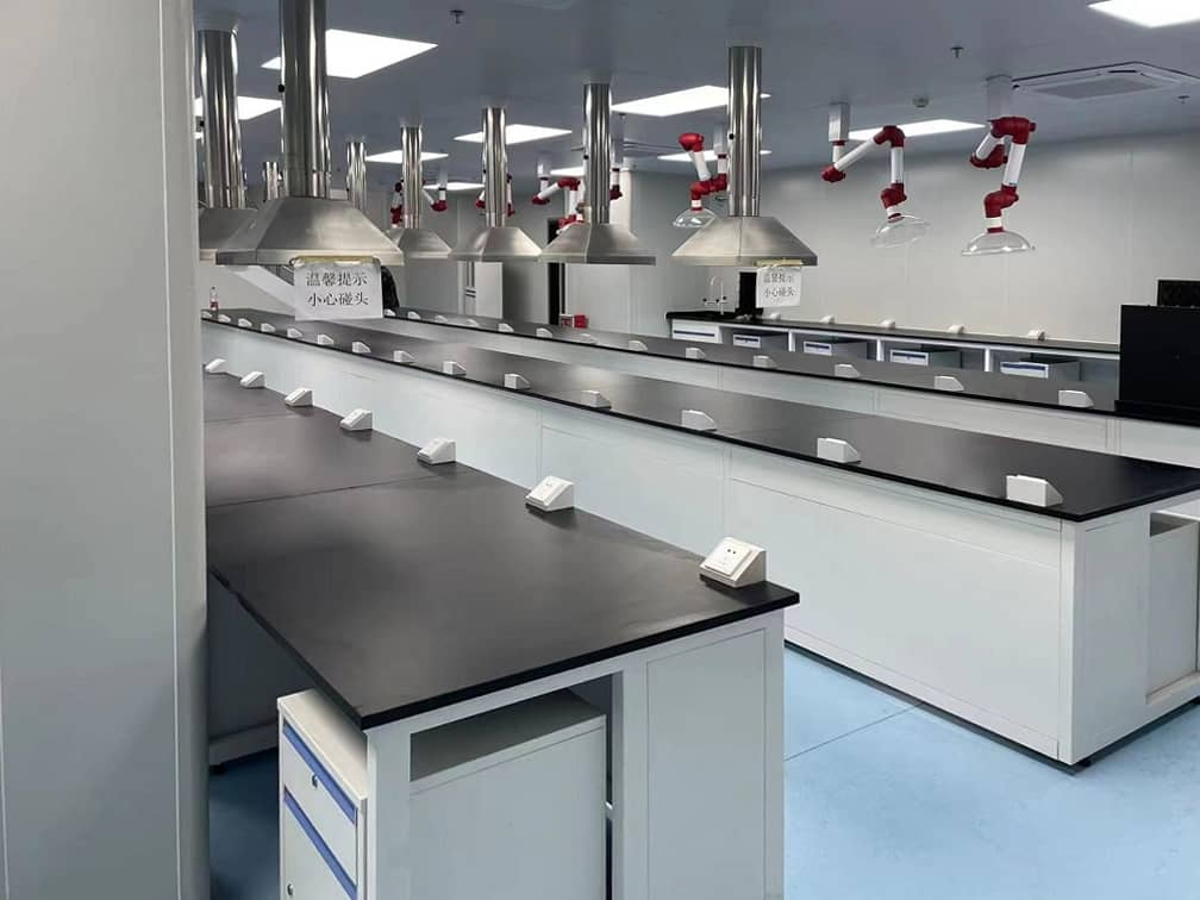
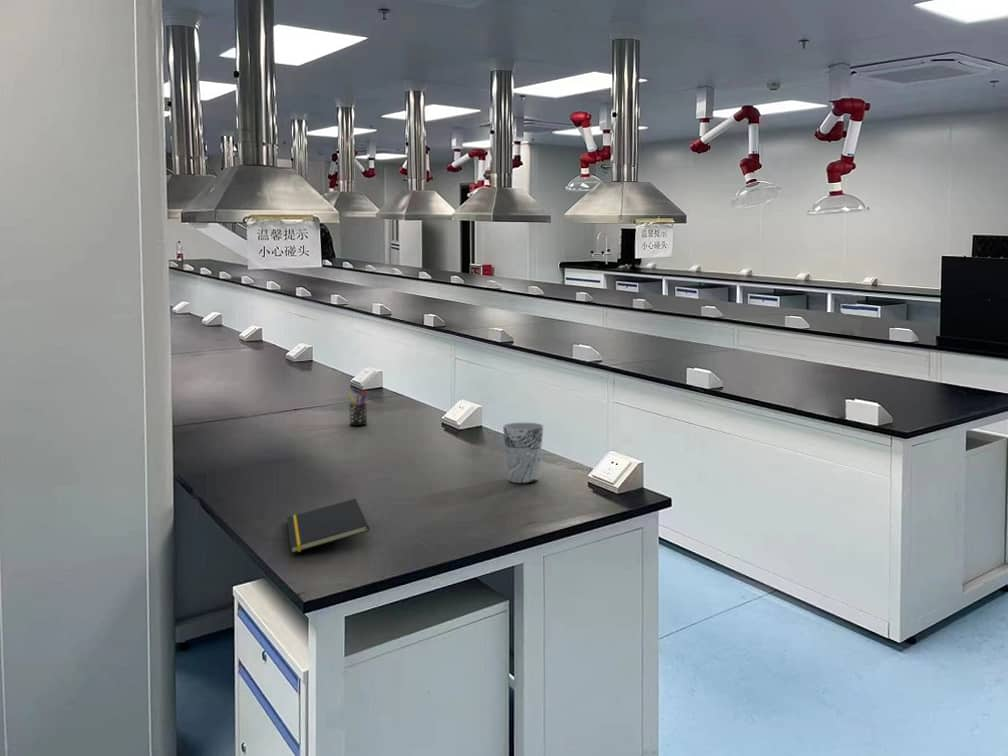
+ pen holder (359, 406)
+ cup (523, 452)
+ notepad (326, 523)
